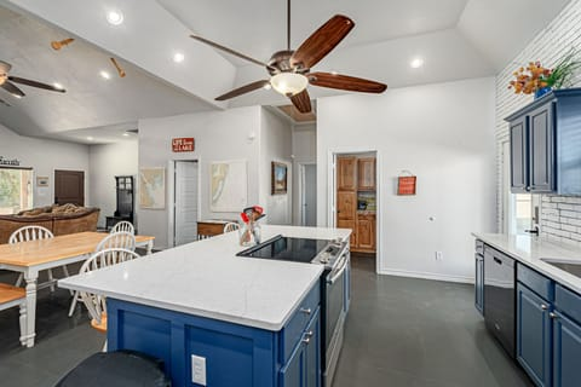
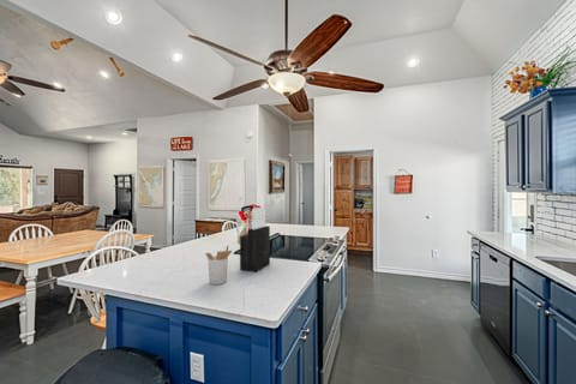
+ knife block (253, 236)
+ utensil holder (220, 264)
